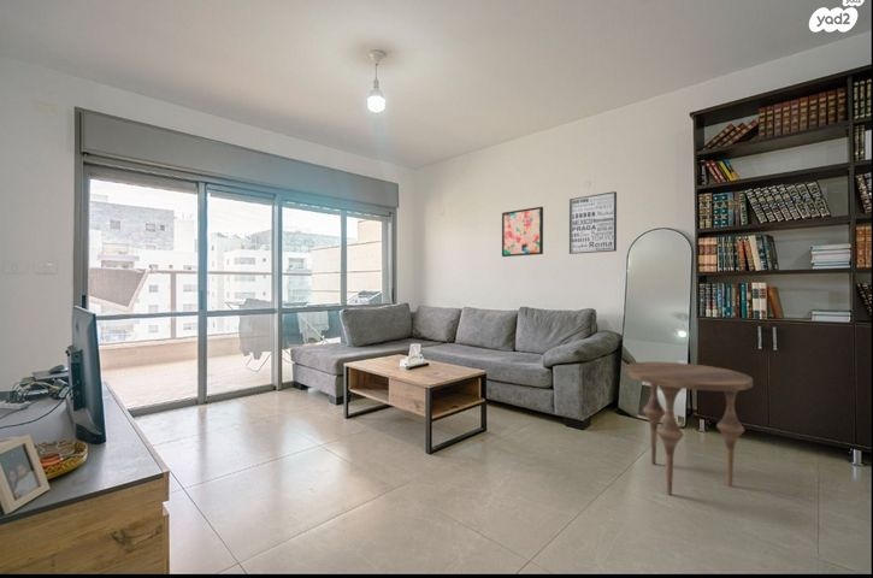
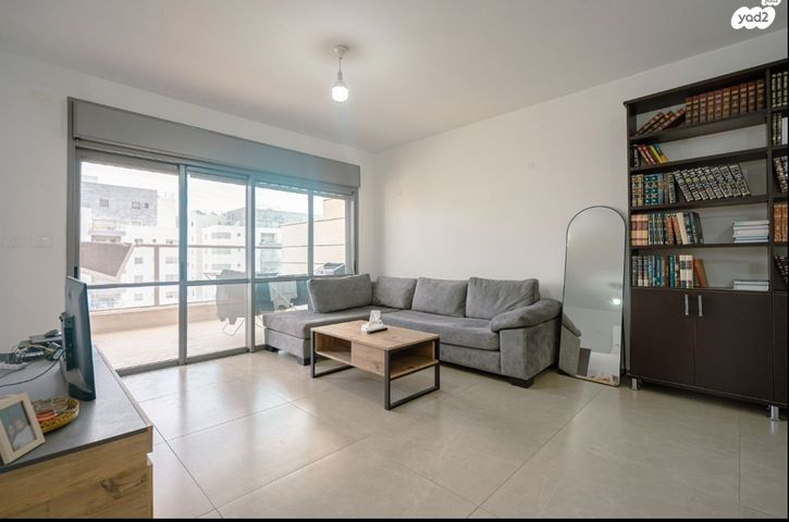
- wall art (591, 224)
- wall art (521, 232)
- side table (679, 429)
